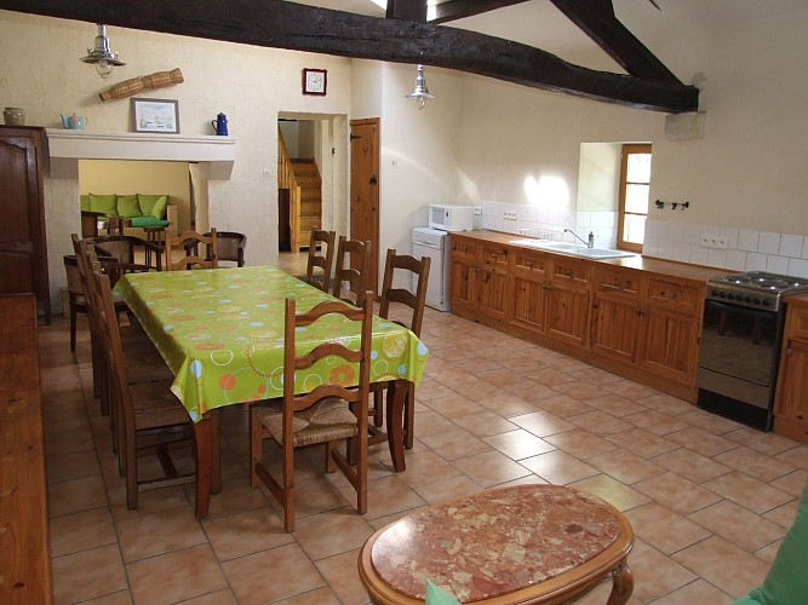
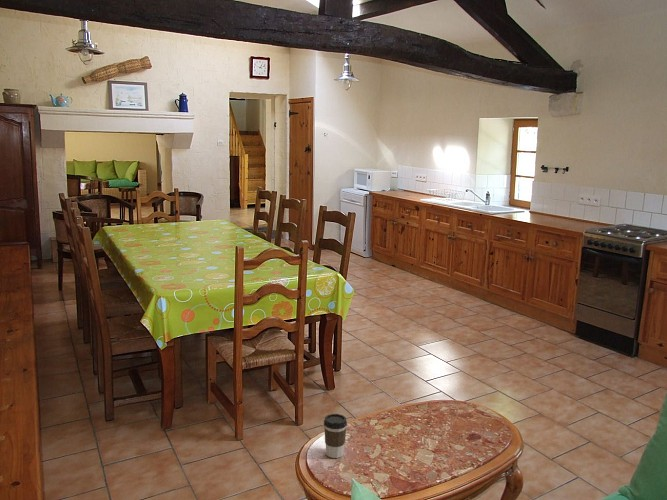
+ coffee cup (335, 436)
